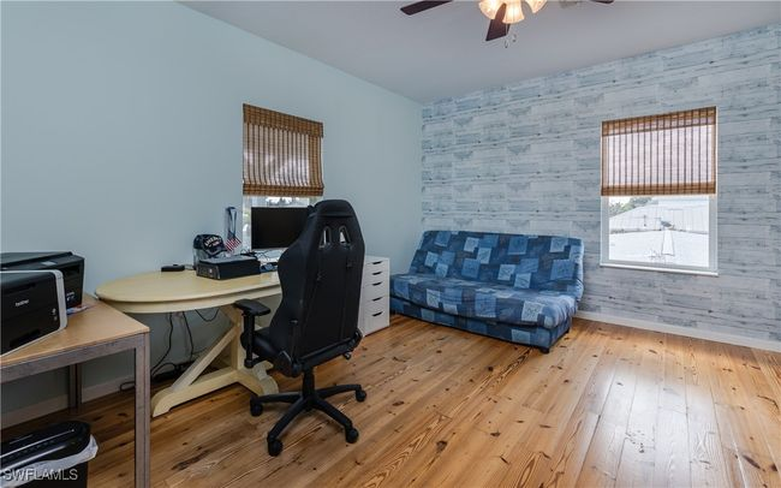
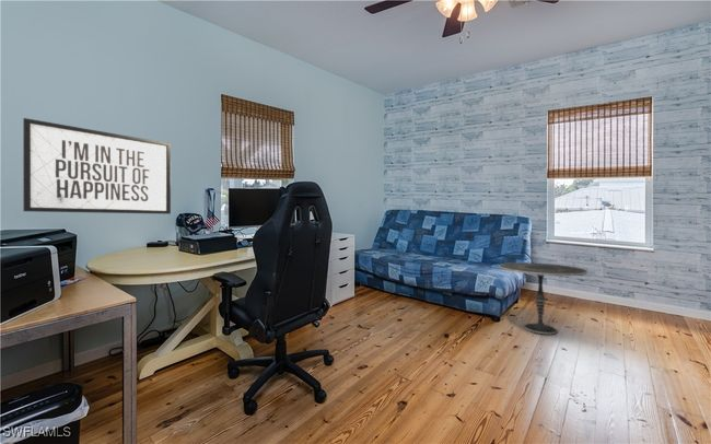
+ side table (540, 297)
+ mirror (107, 172)
